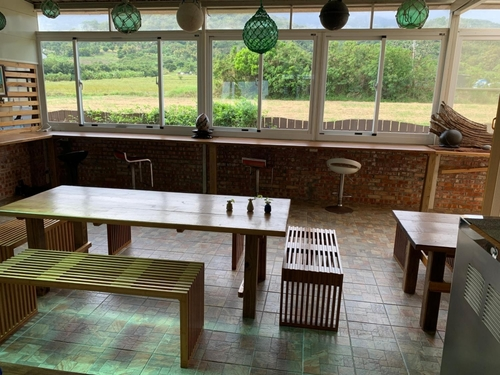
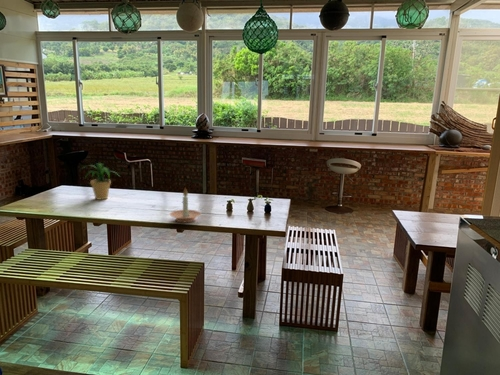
+ candle holder (185, 203)
+ potted plant (100, 181)
